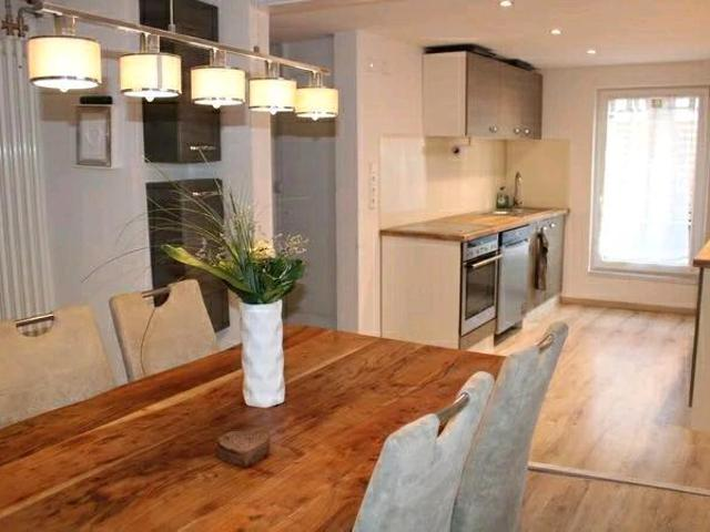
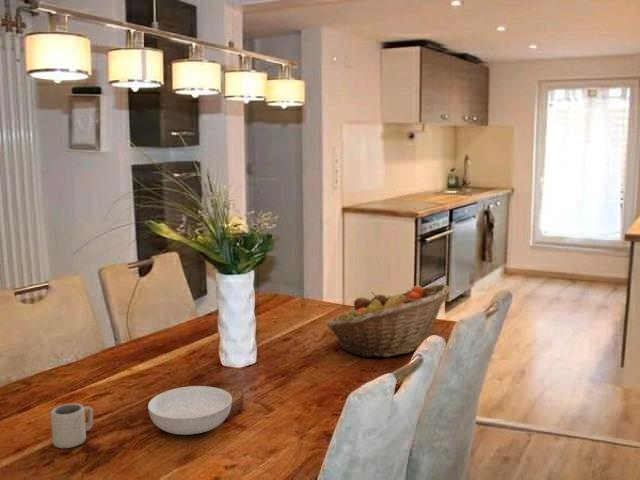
+ cup (73, 423)
+ fruit basket (389, 315)
+ serving bowl (191, 413)
